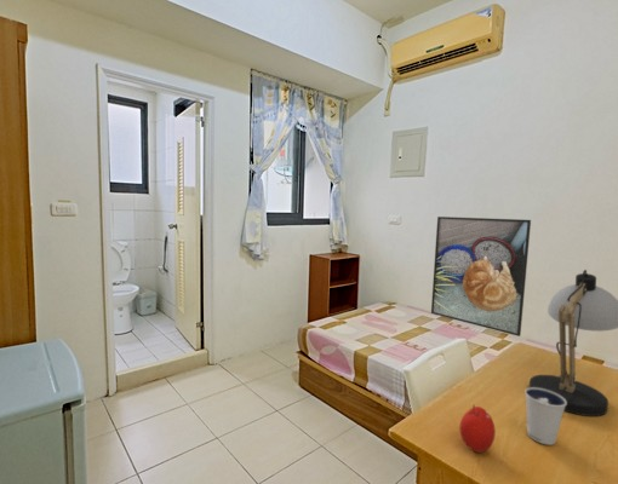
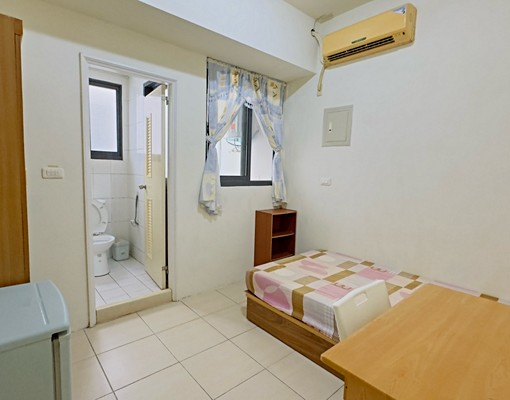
- dixie cup (543, 416)
- desk lamp (576, 333)
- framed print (475, 271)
- fruit (476, 427)
